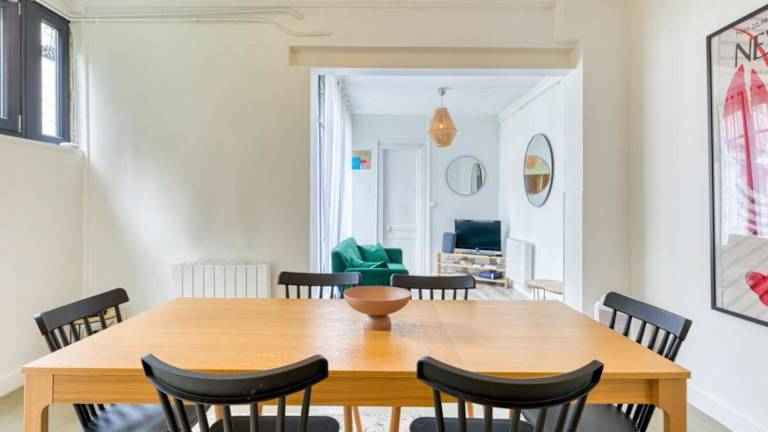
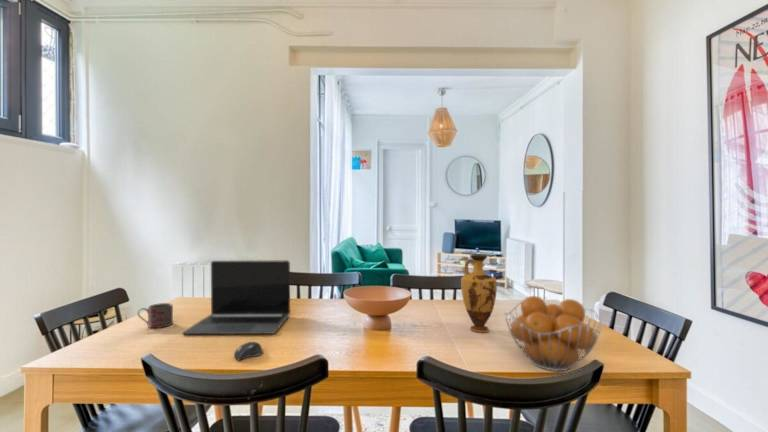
+ fruit basket (550, 330)
+ mug (156, 315)
+ computer mouse (249, 349)
+ laptop (240, 294)
+ vase (478, 292)
